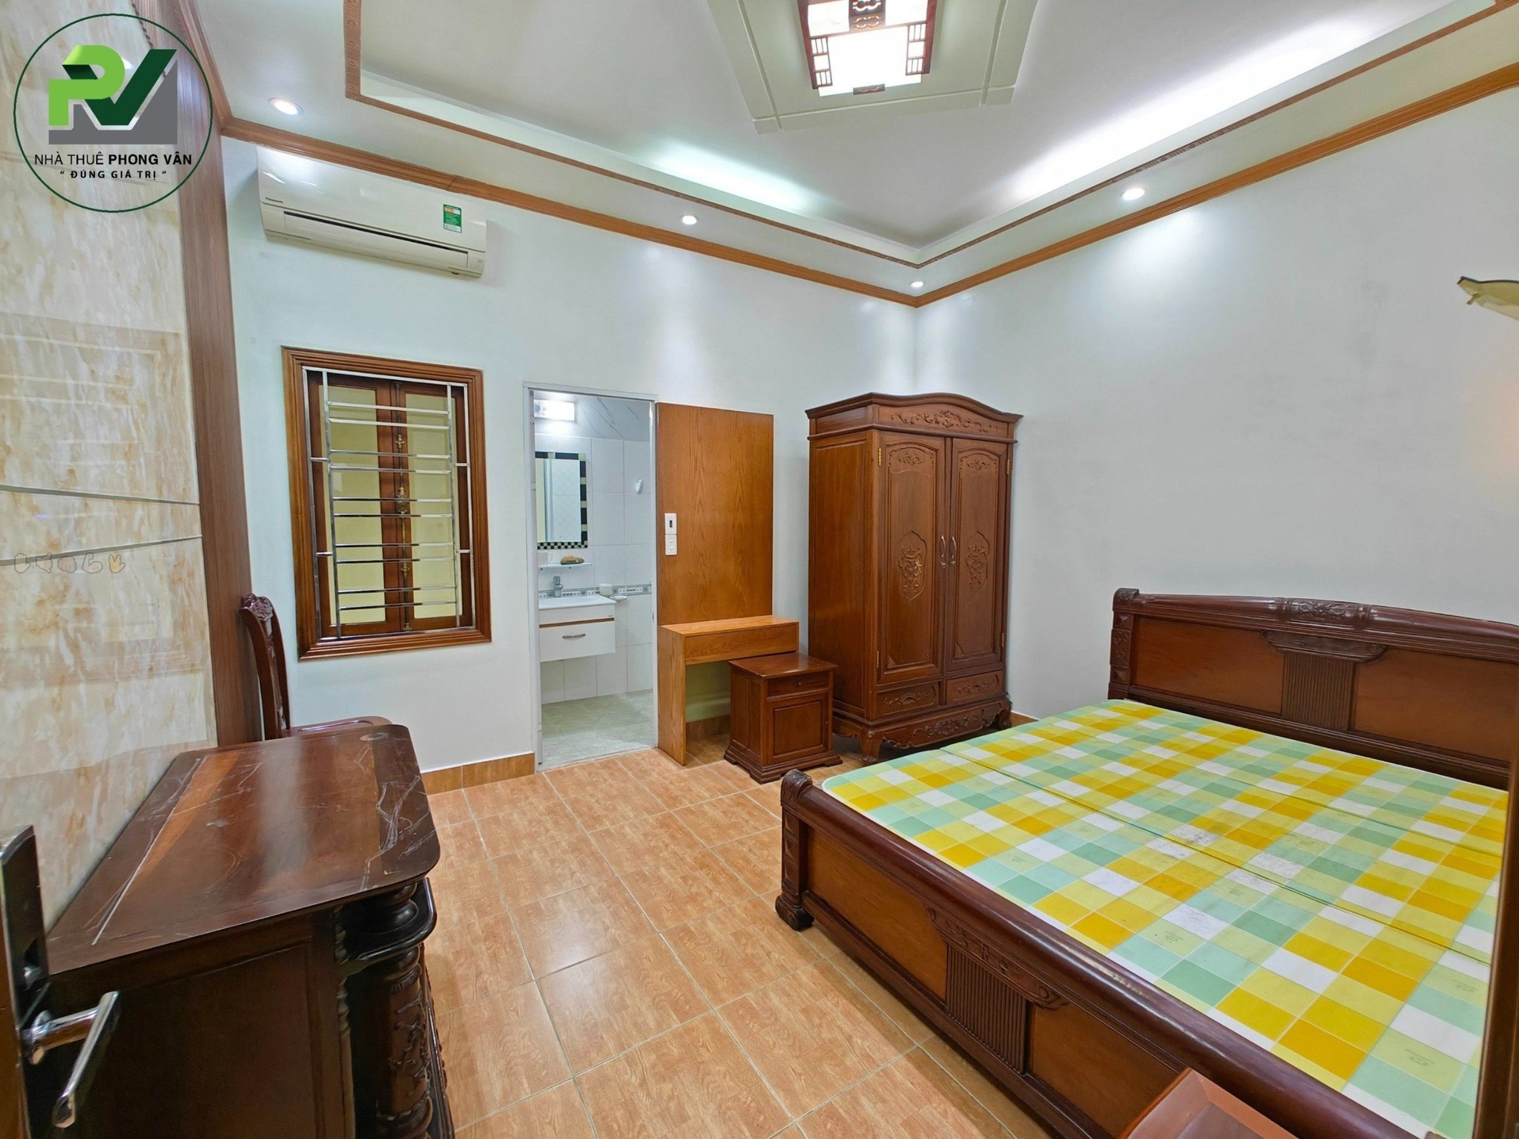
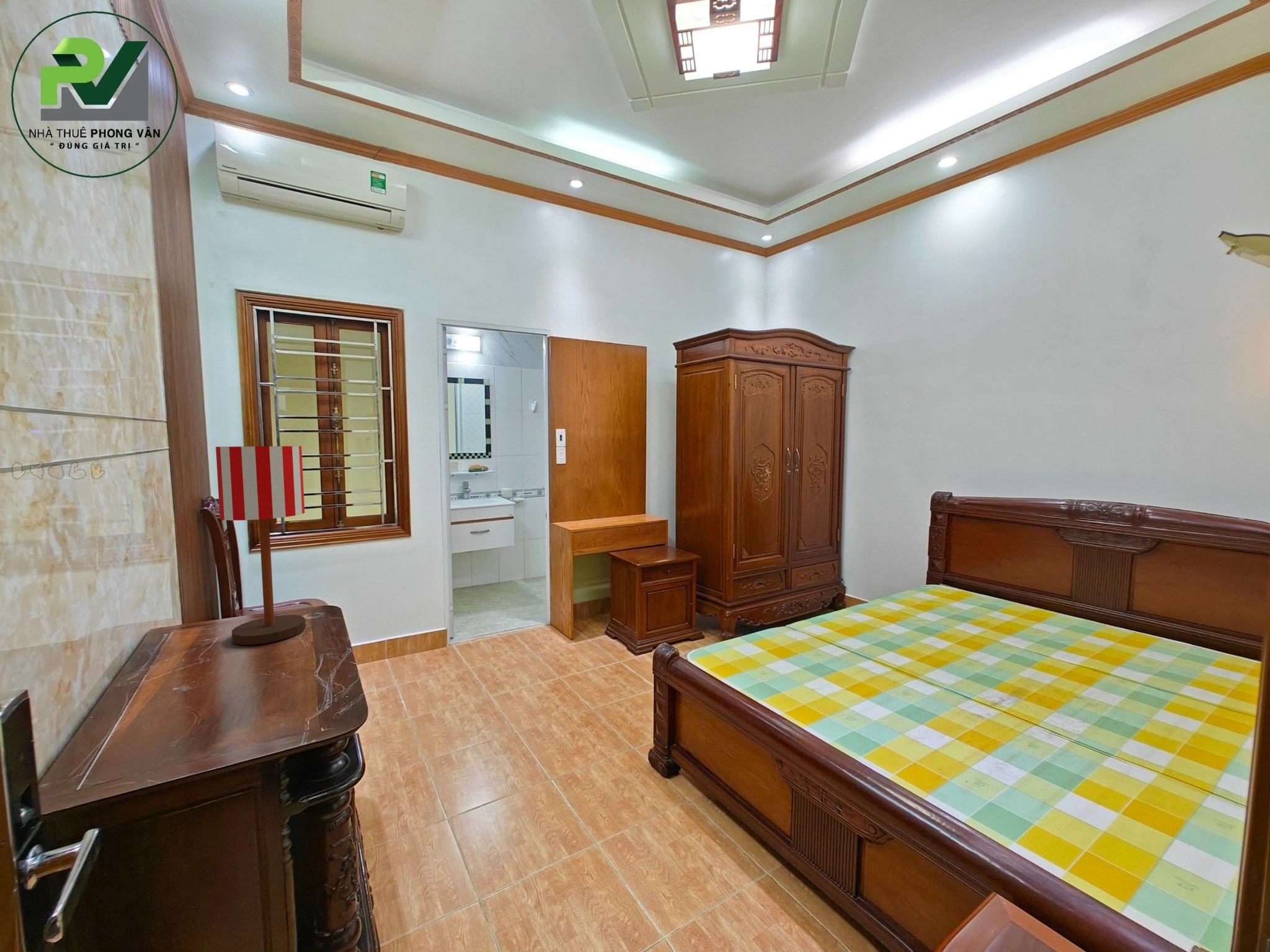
+ table lamp (265, 541)
